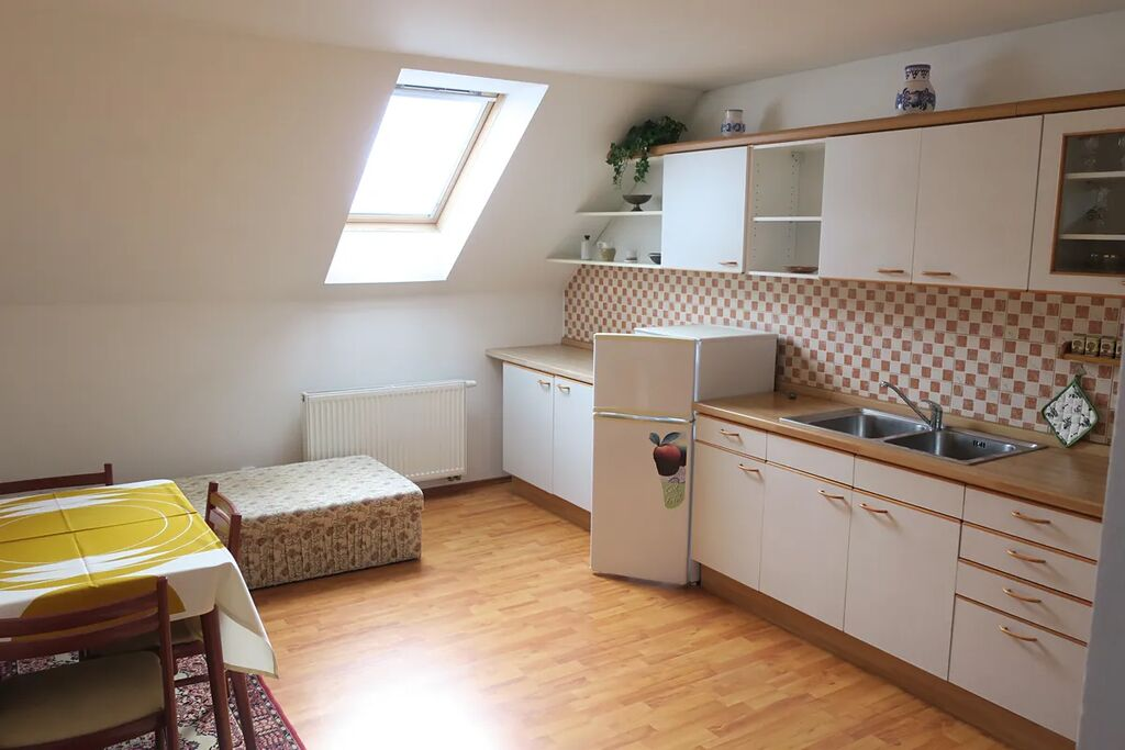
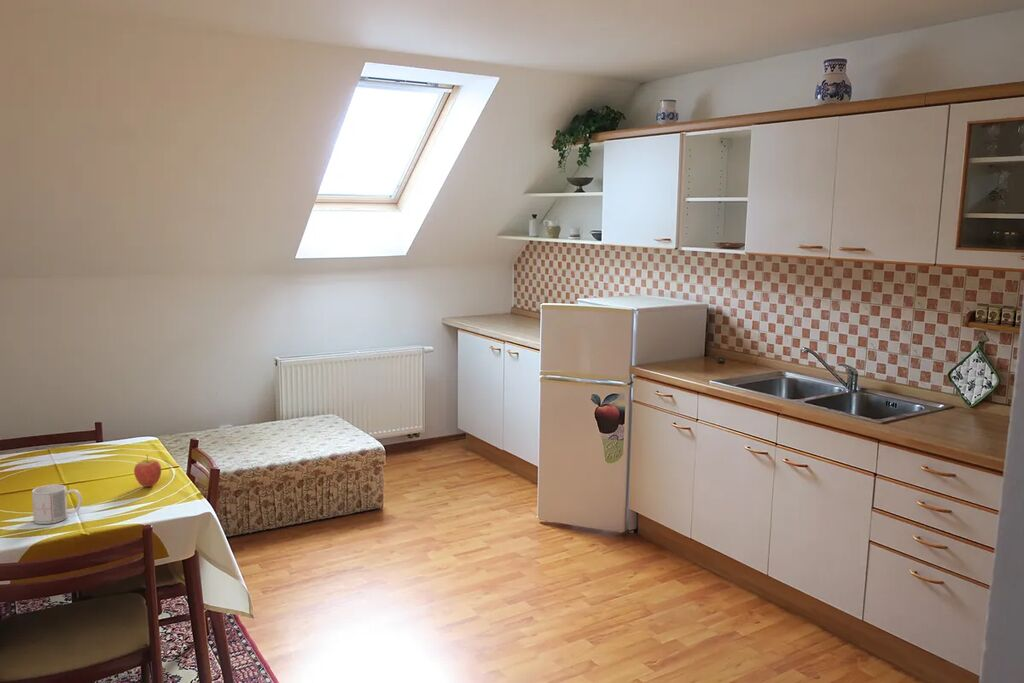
+ mug (57, 502)
+ fruit (147, 470)
